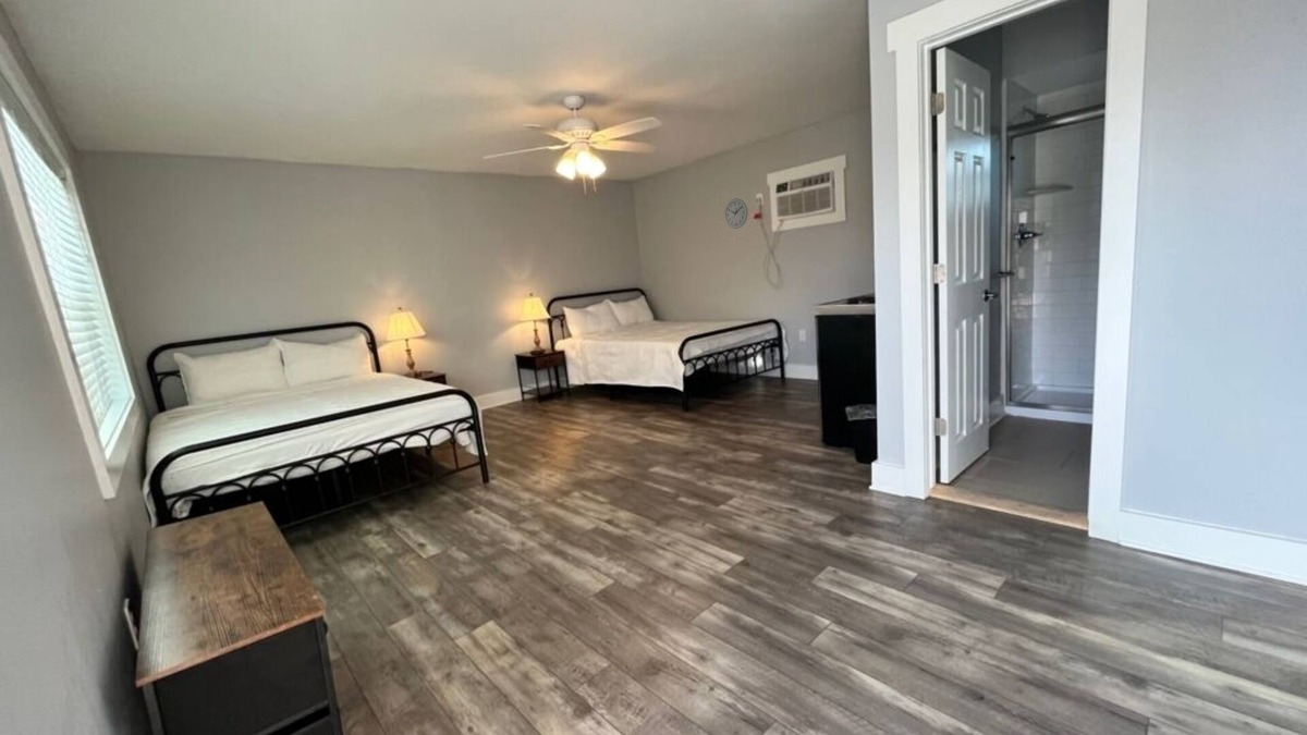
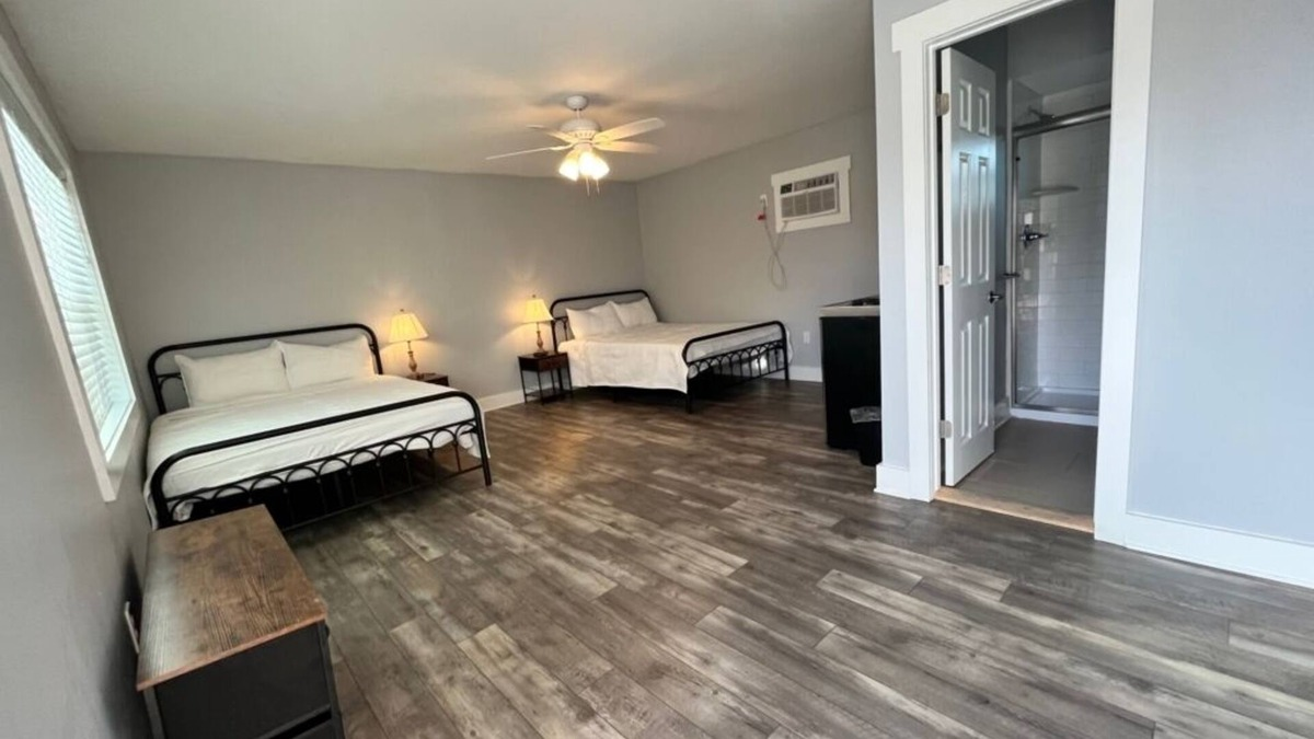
- wall clock (735, 213)
